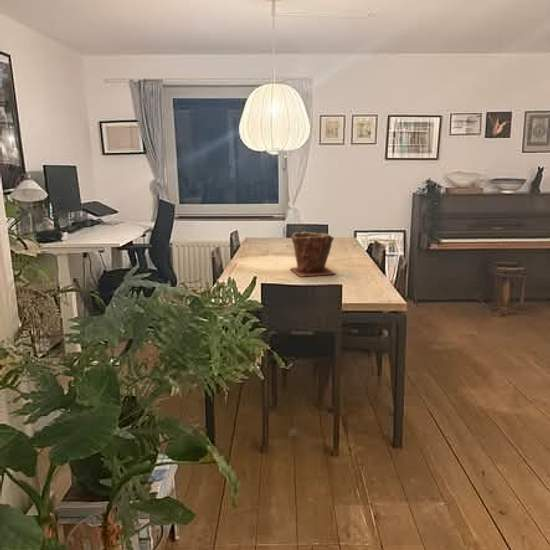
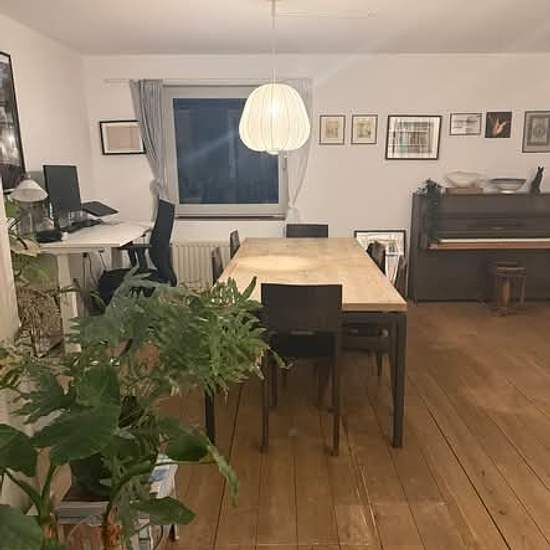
- plant pot (312, 252)
